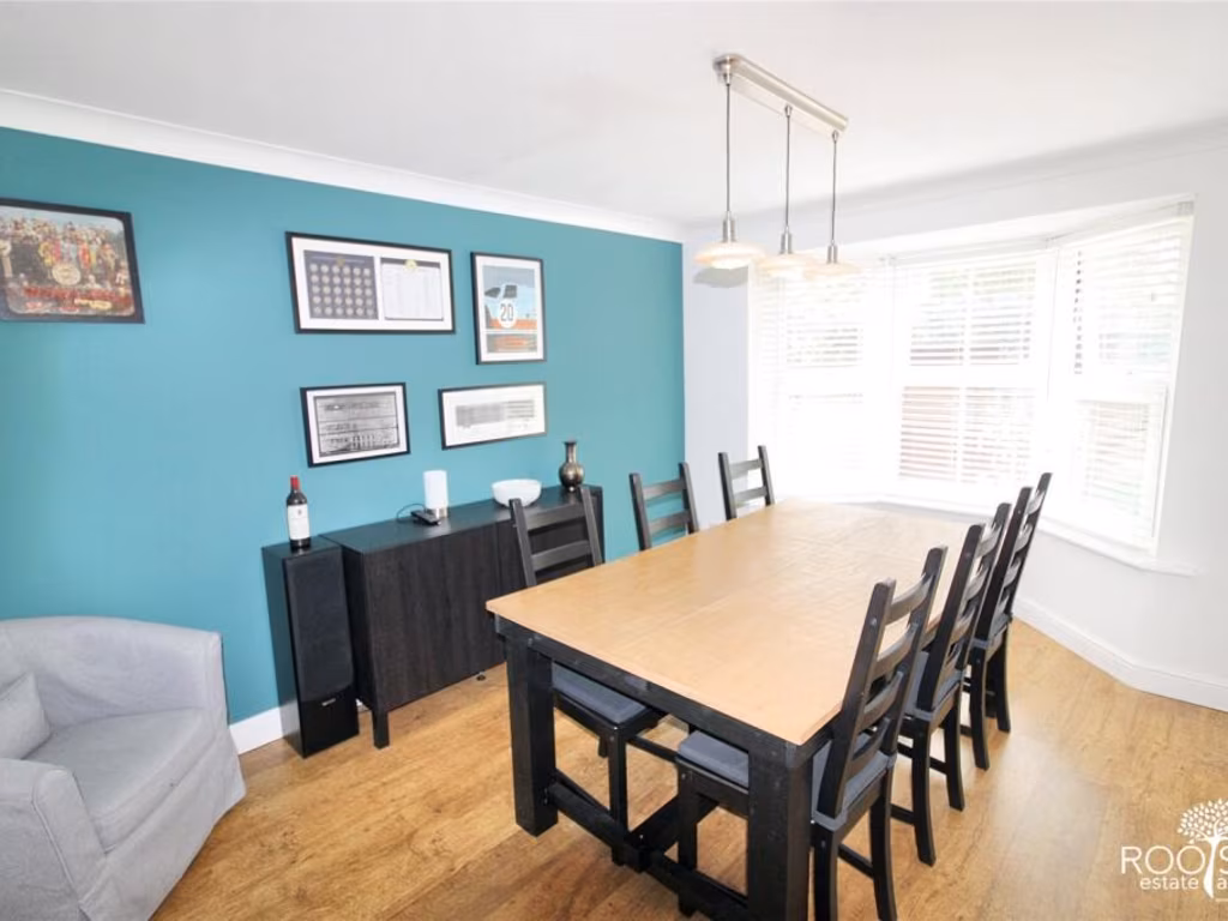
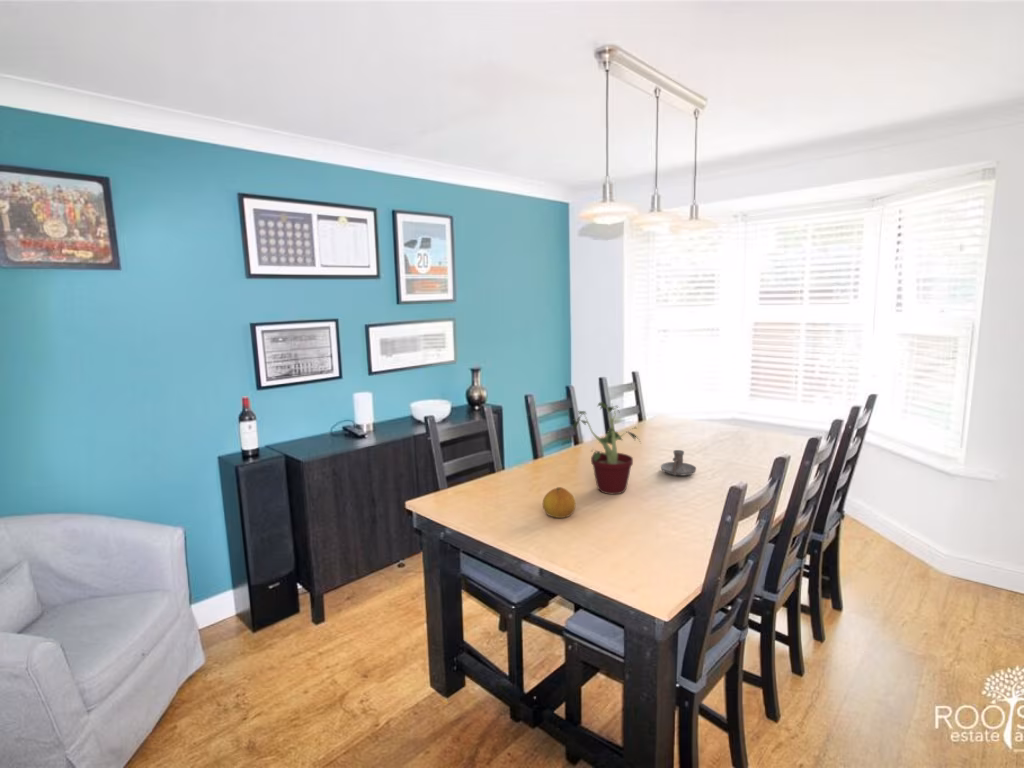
+ fruit (559, 501)
+ candle holder (677, 463)
+ potted plant (600, 442)
